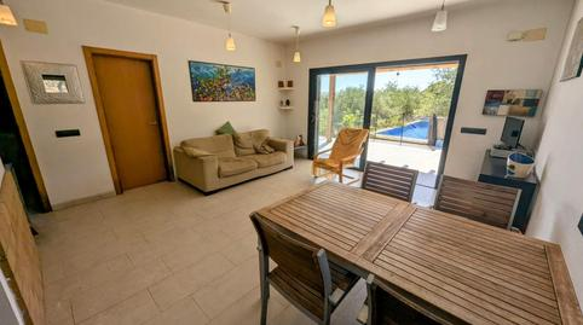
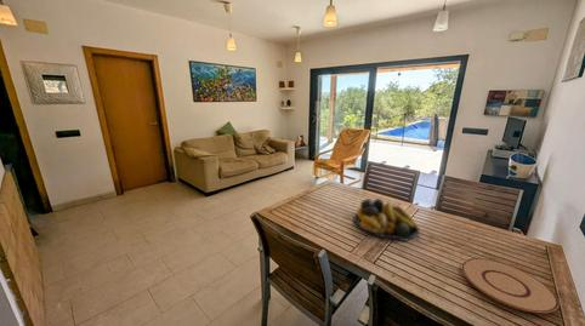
+ plate (505, 282)
+ fruit bowl (385, 213)
